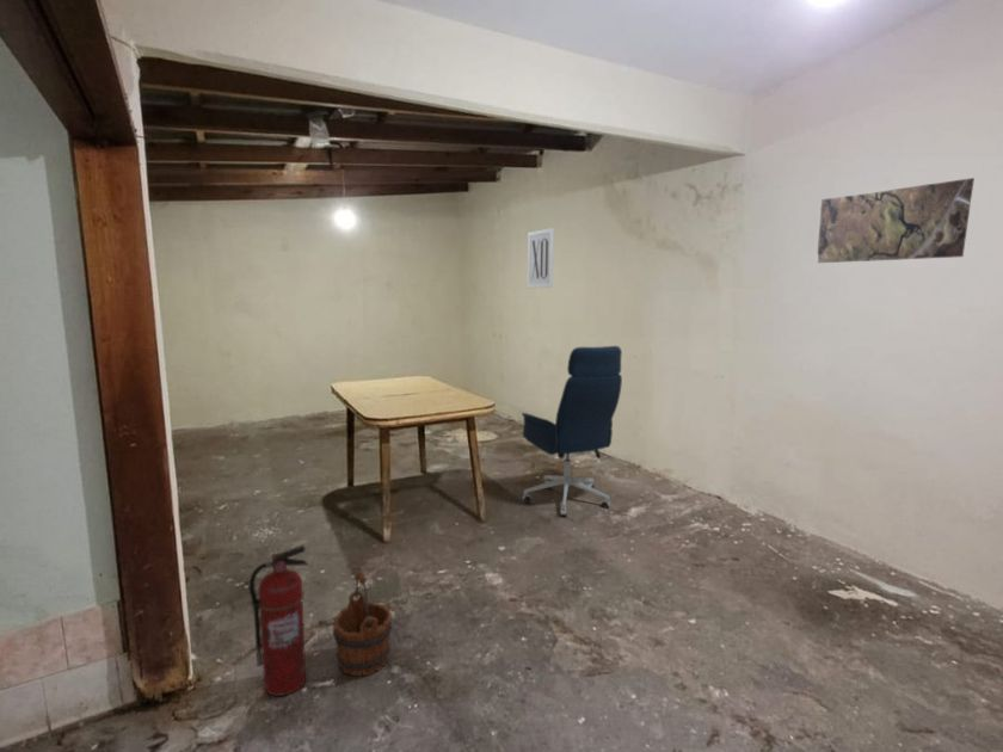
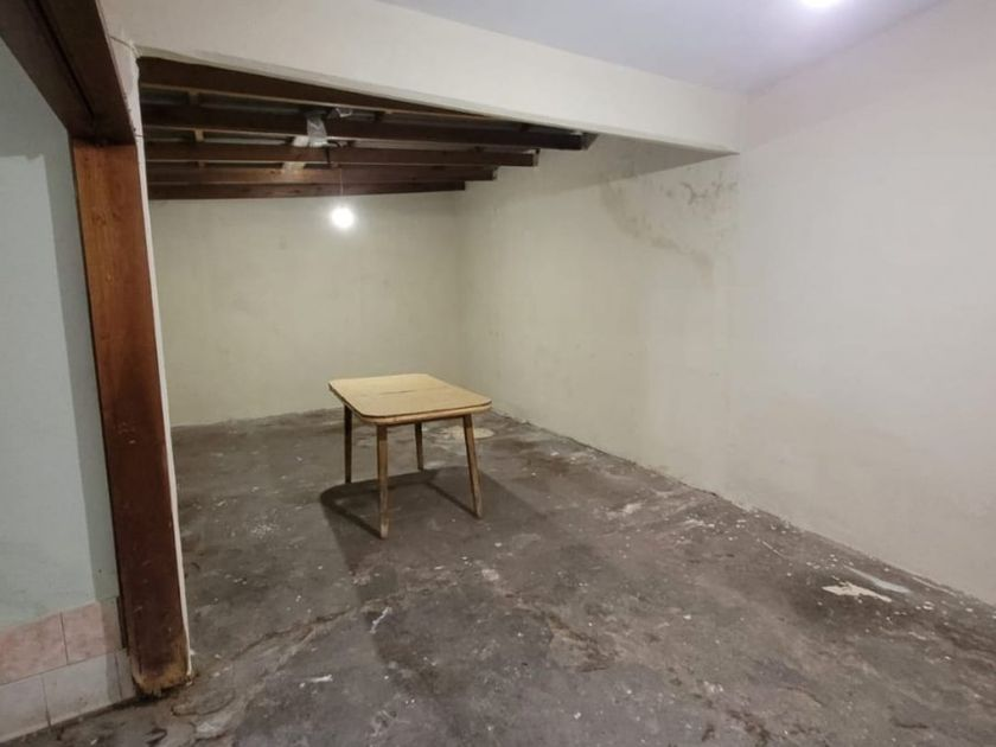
- fire extinguisher (281, 618)
- wooden bucket (362, 617)
- wall art (540, 259)
- office chair (571, 424)
- map (886, 224)
